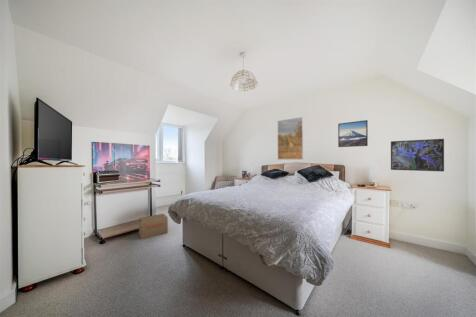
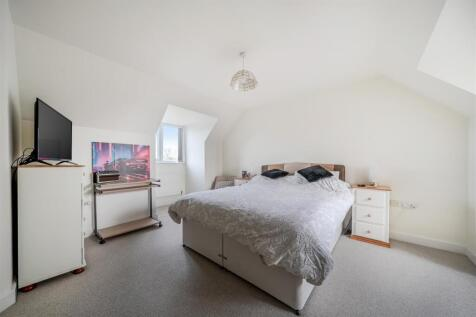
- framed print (352, 134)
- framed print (415, 155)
- cardboard box (153, 225)
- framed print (289, 139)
